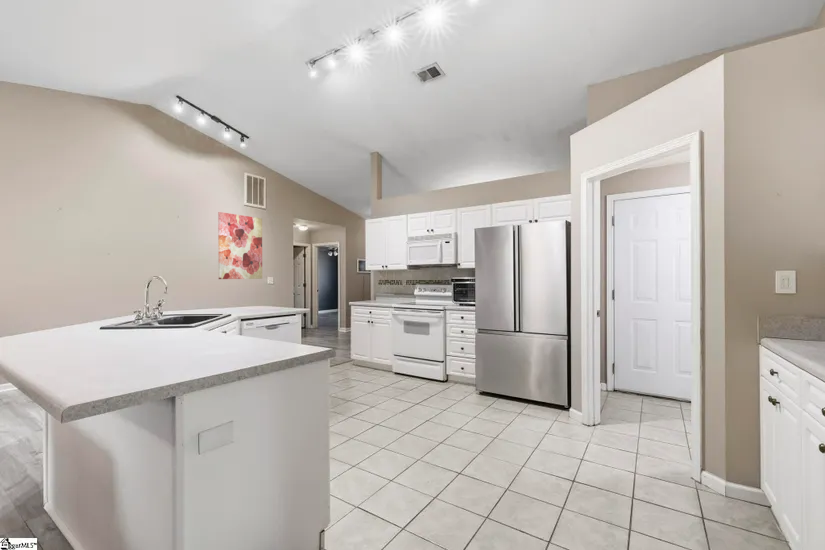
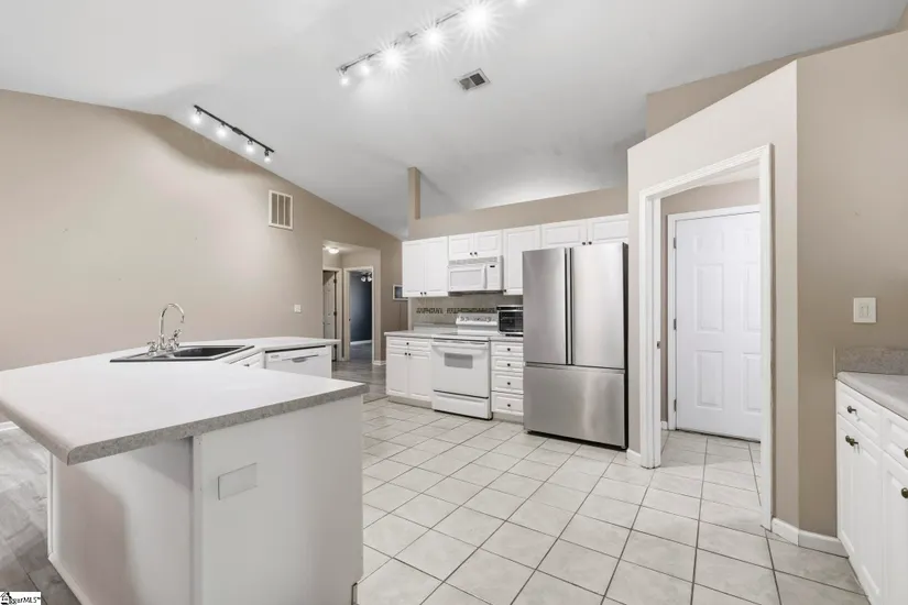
- wall art (241, 247)
